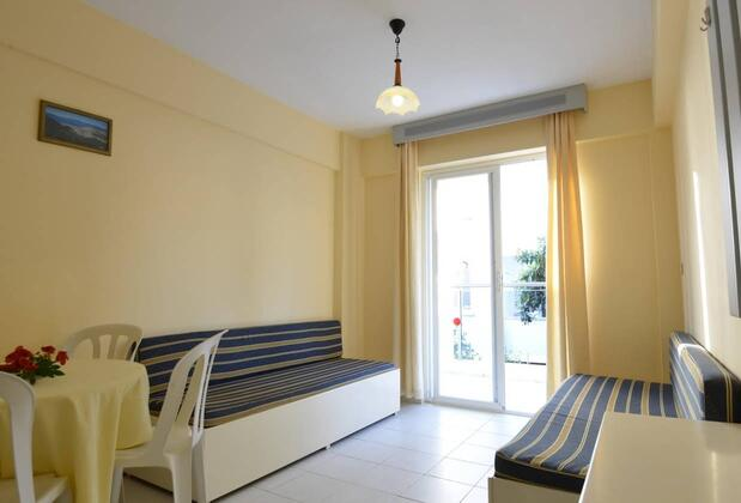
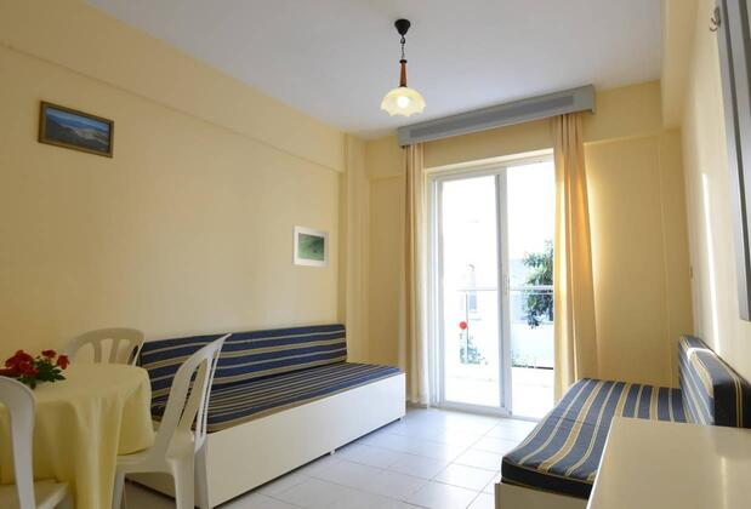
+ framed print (311, 247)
